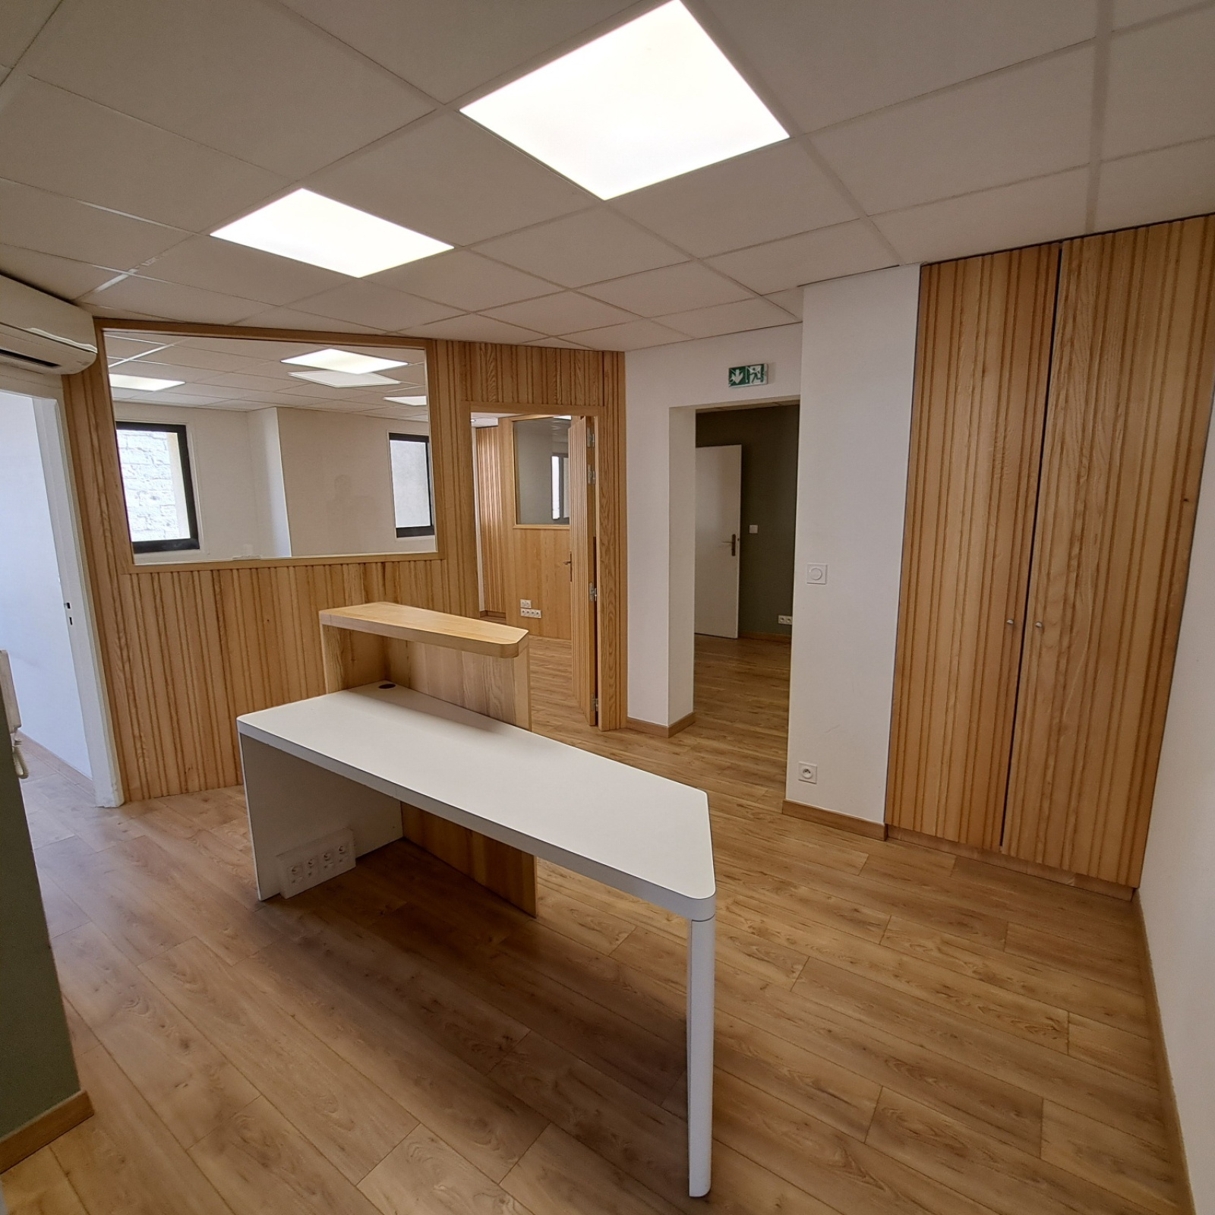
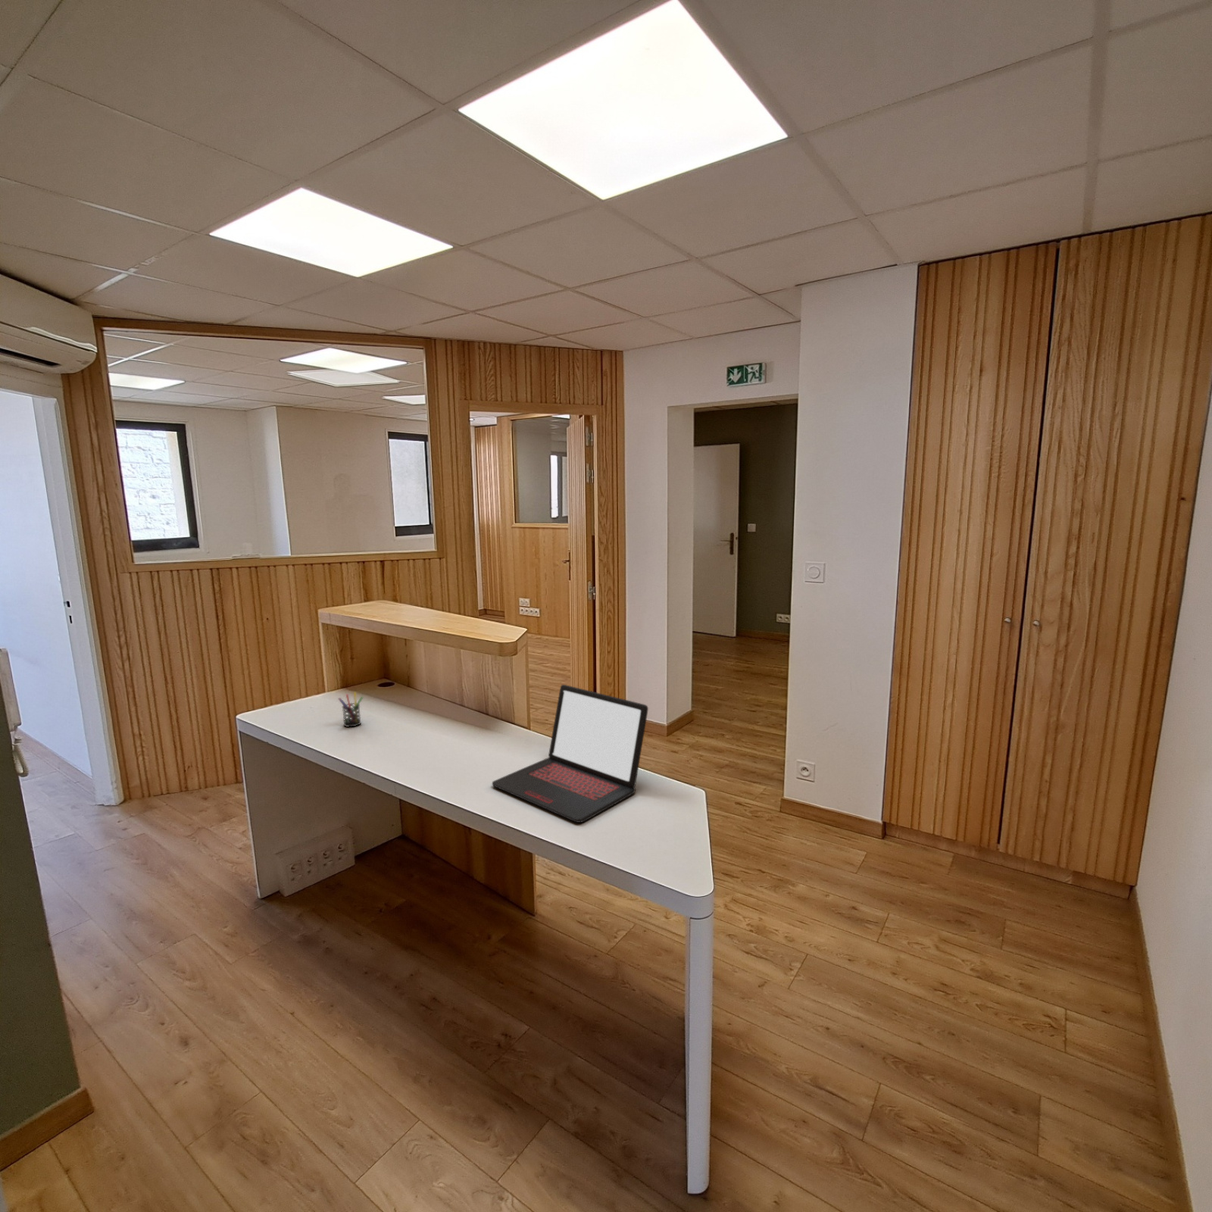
+ laptop (569, 746)
+ pen holder (352, 707)
